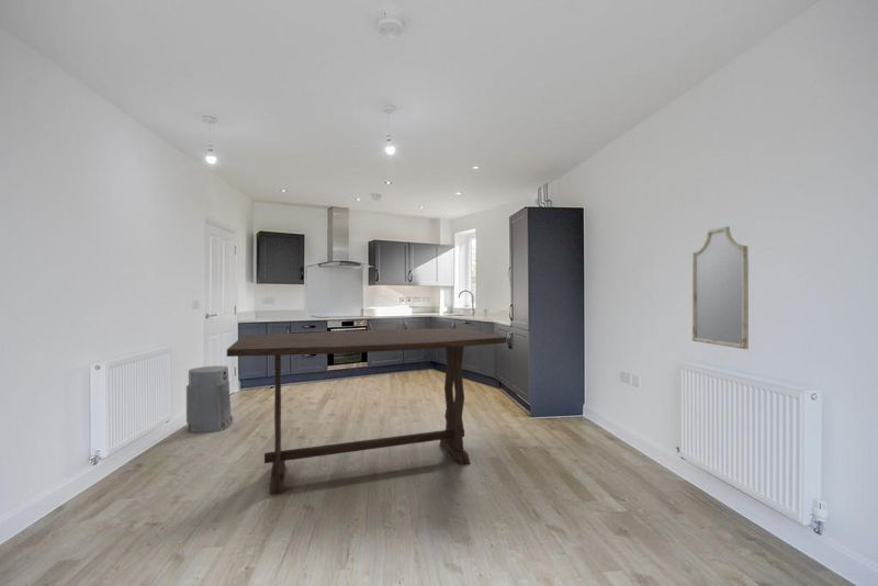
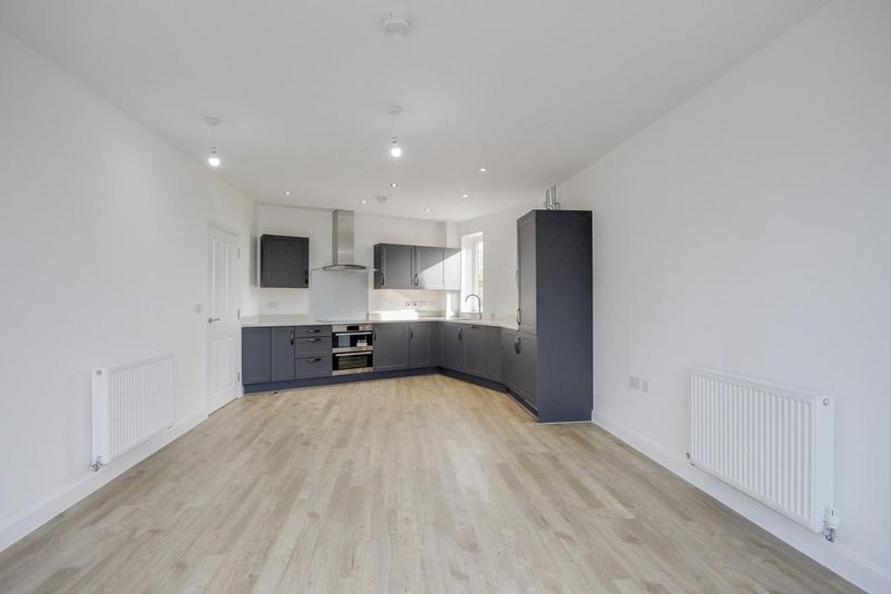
- air purifier (209, 397)
- home mirror (717, 286)
- dining table (381, 438)
